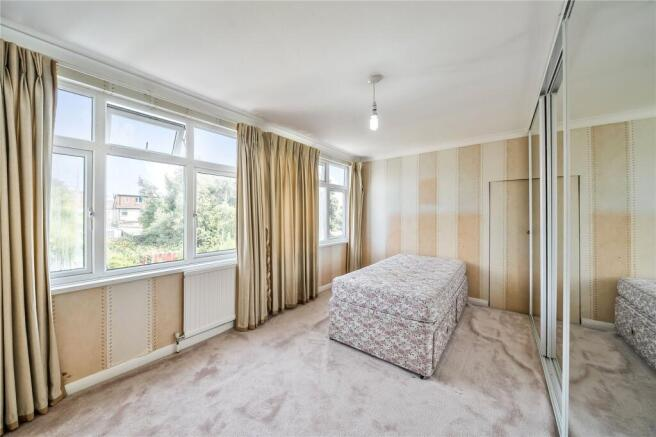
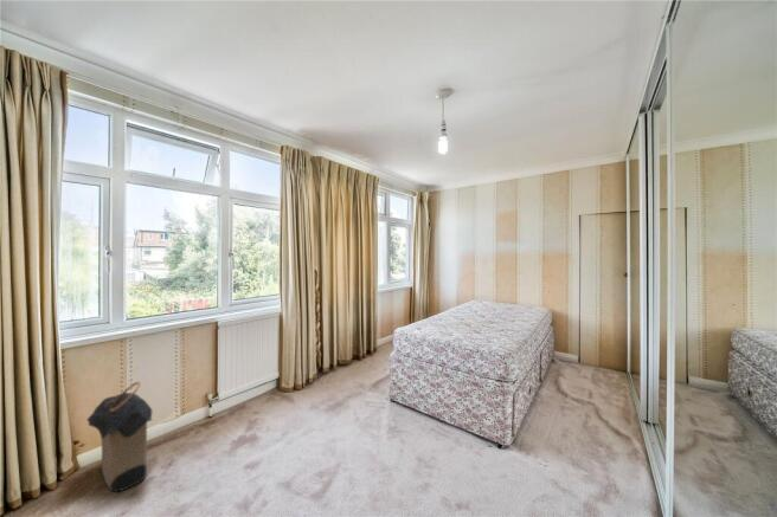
+ laundry hamper (121, 427)
